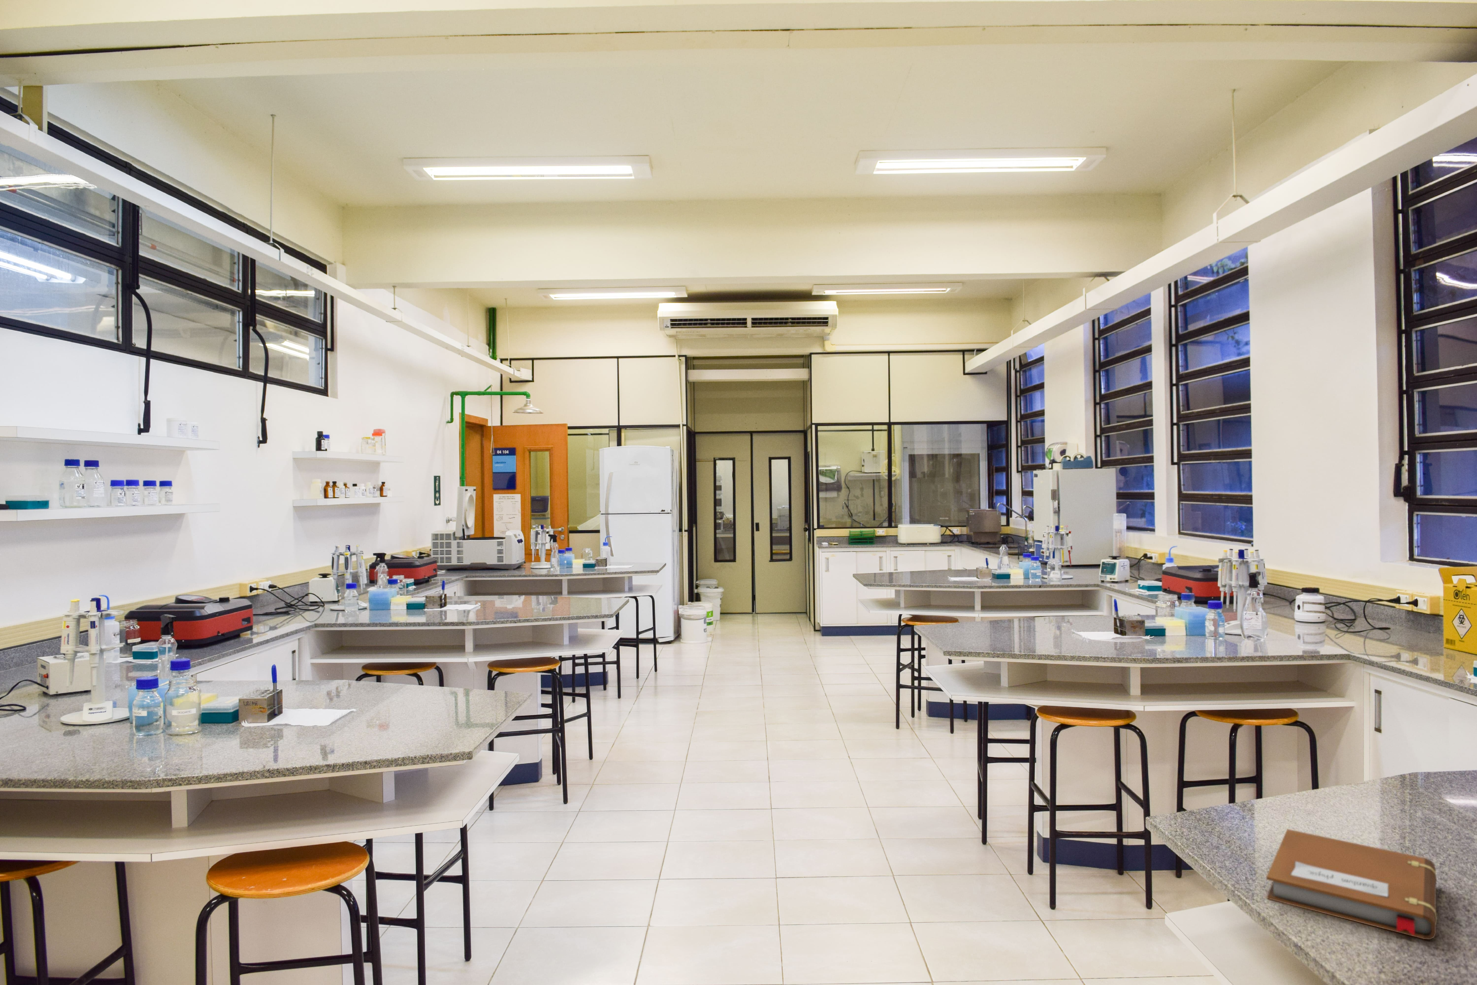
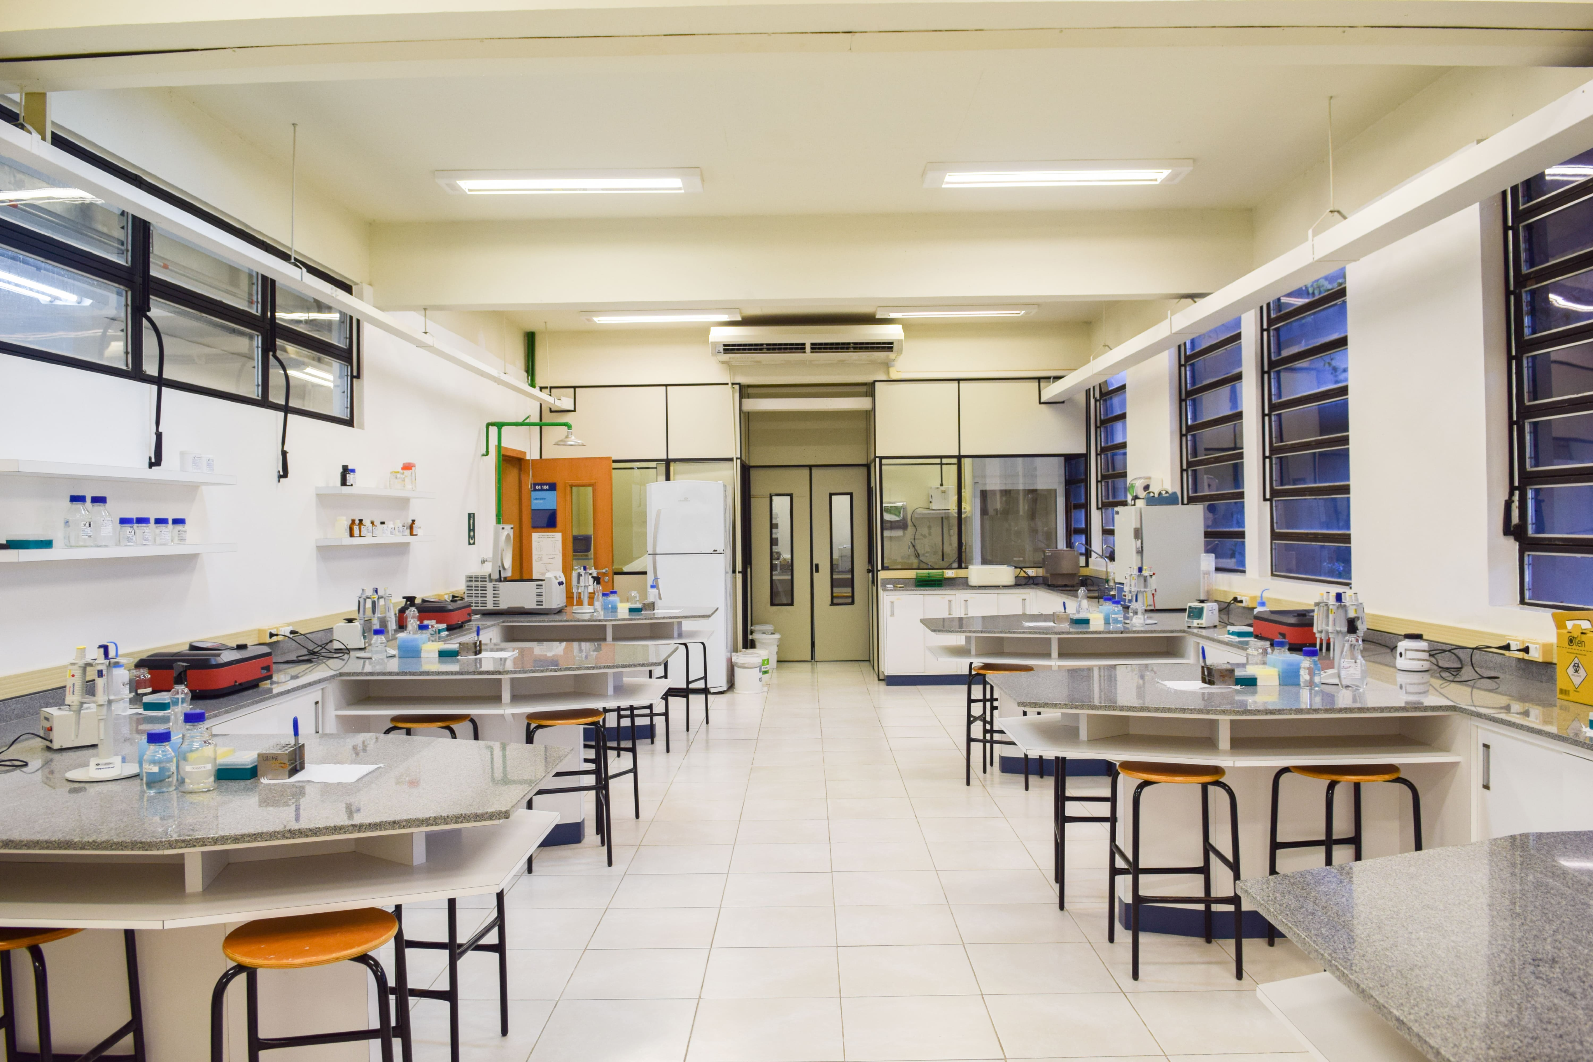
- notebook (1353, 881)
